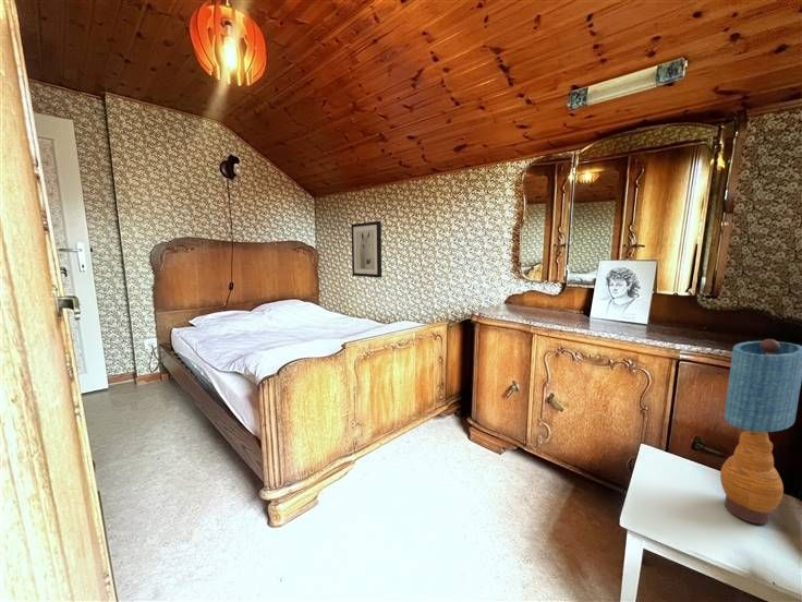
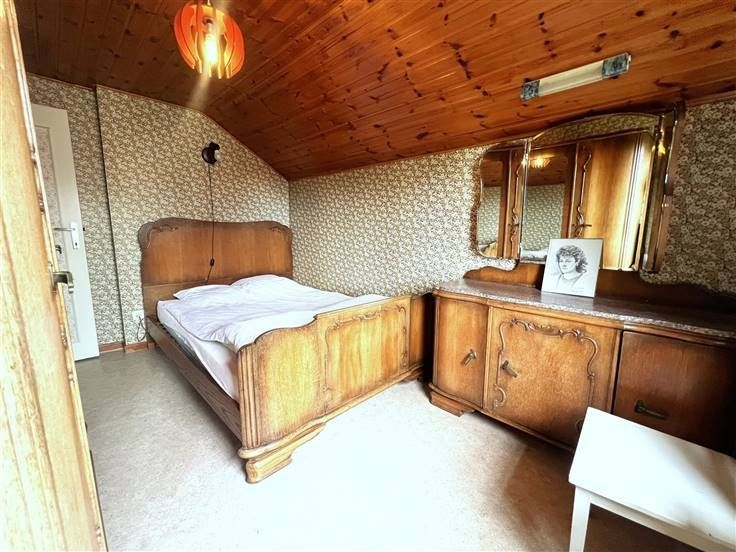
- table lamp (756, 429)
- wall art (365, 250)
